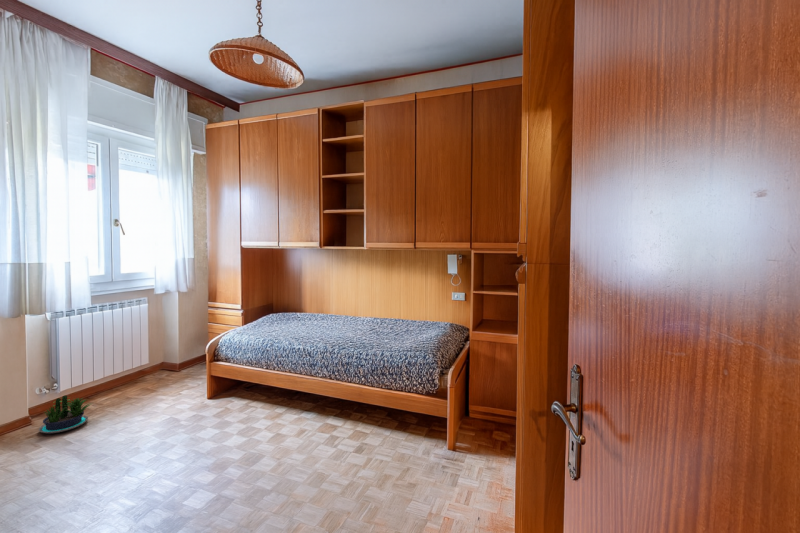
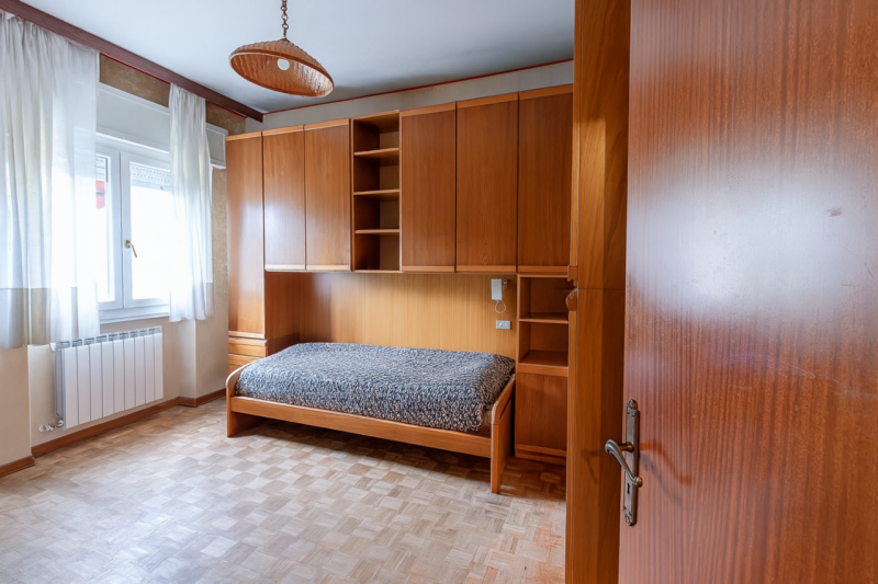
- potted plant (68, 411)
